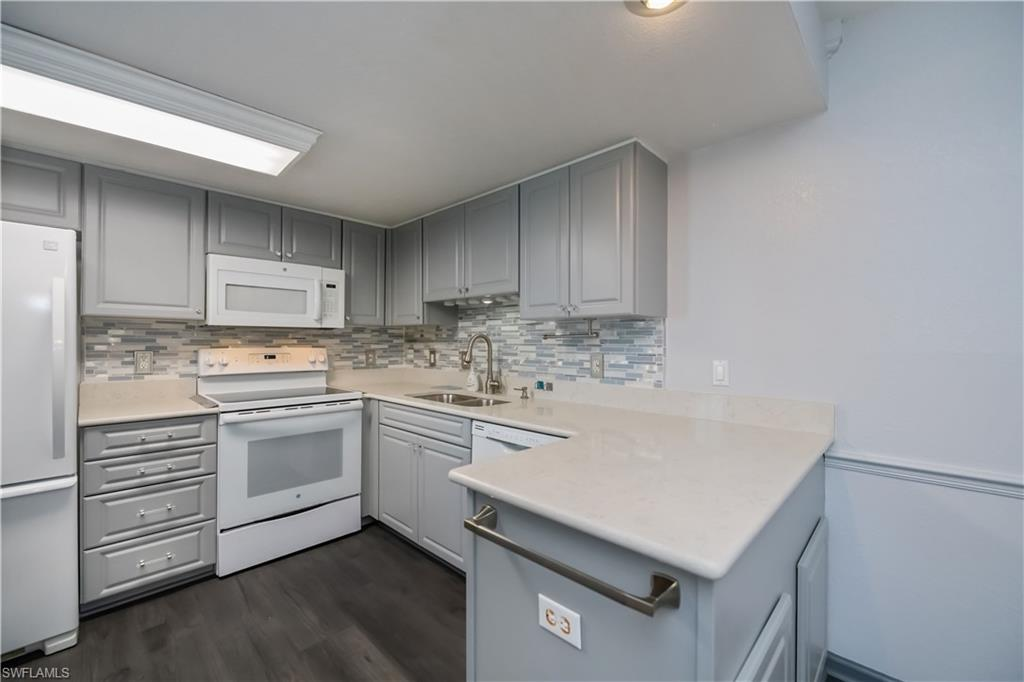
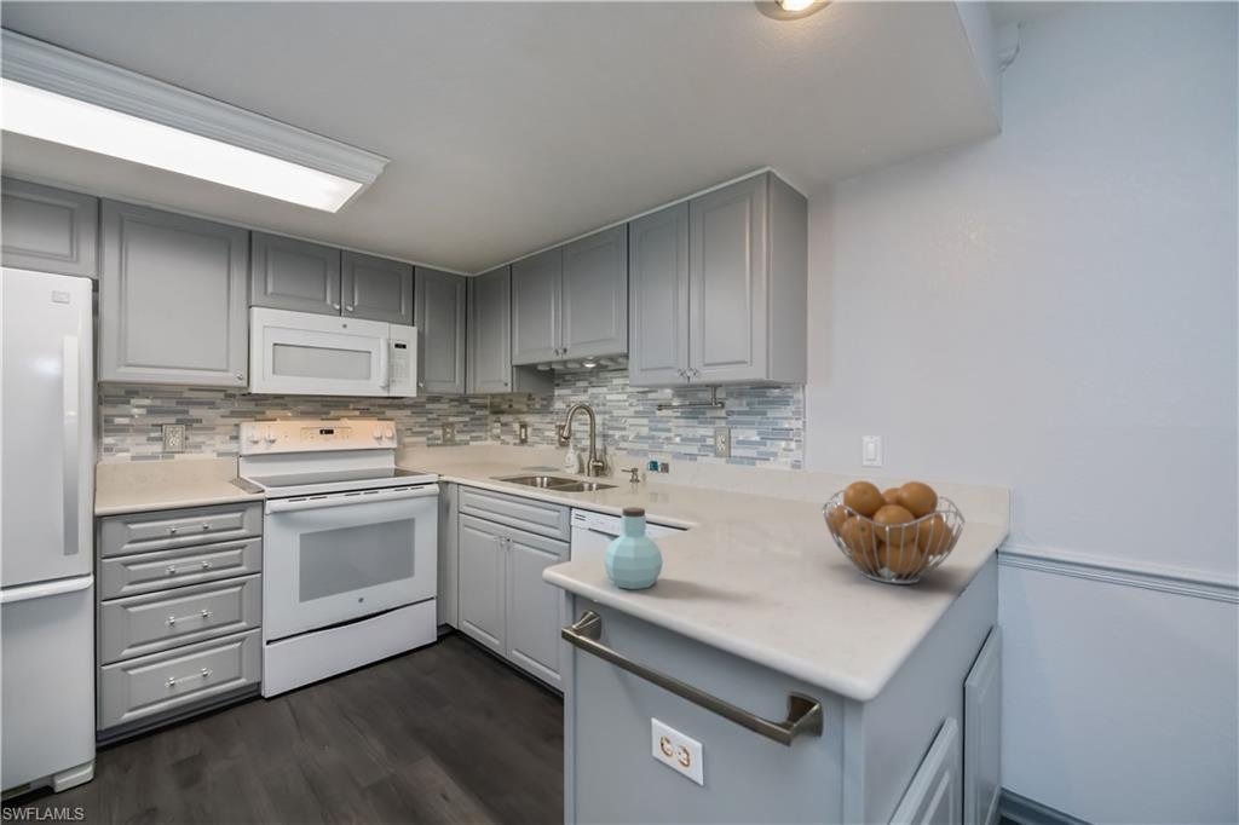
+ fruit basket (889, 527)
+ jar (633, 546)
